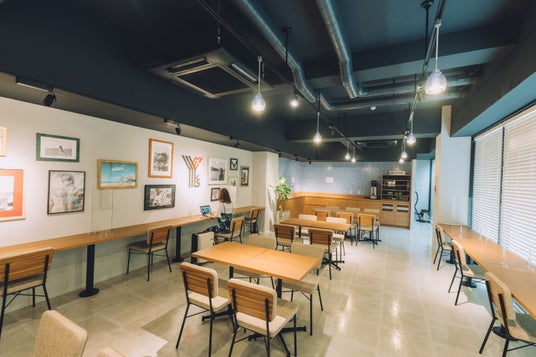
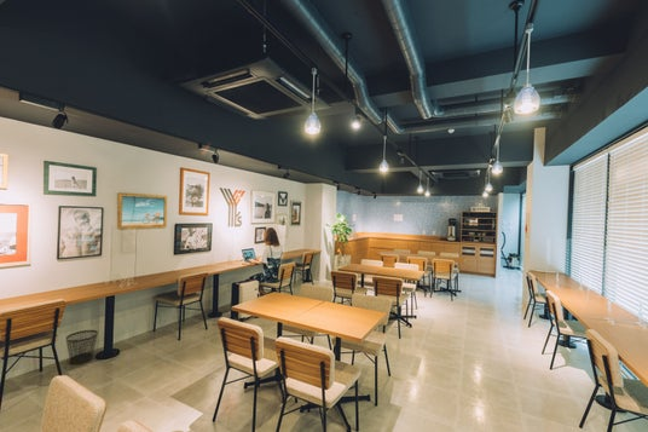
+ wastebasket (81, 347)
